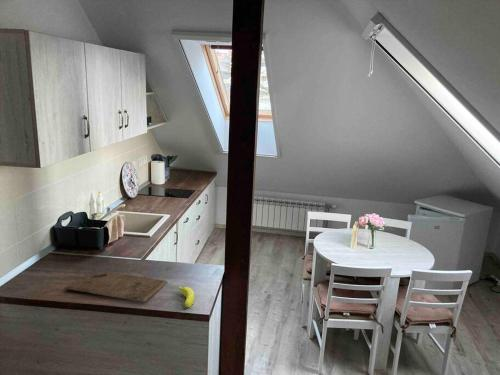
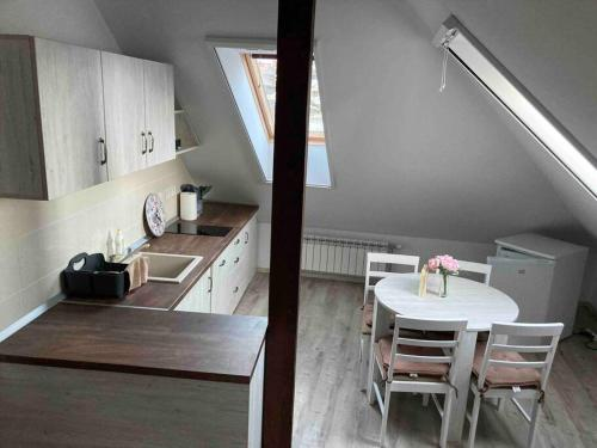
- cutting board (117, 284)
- banana (184, 295)
